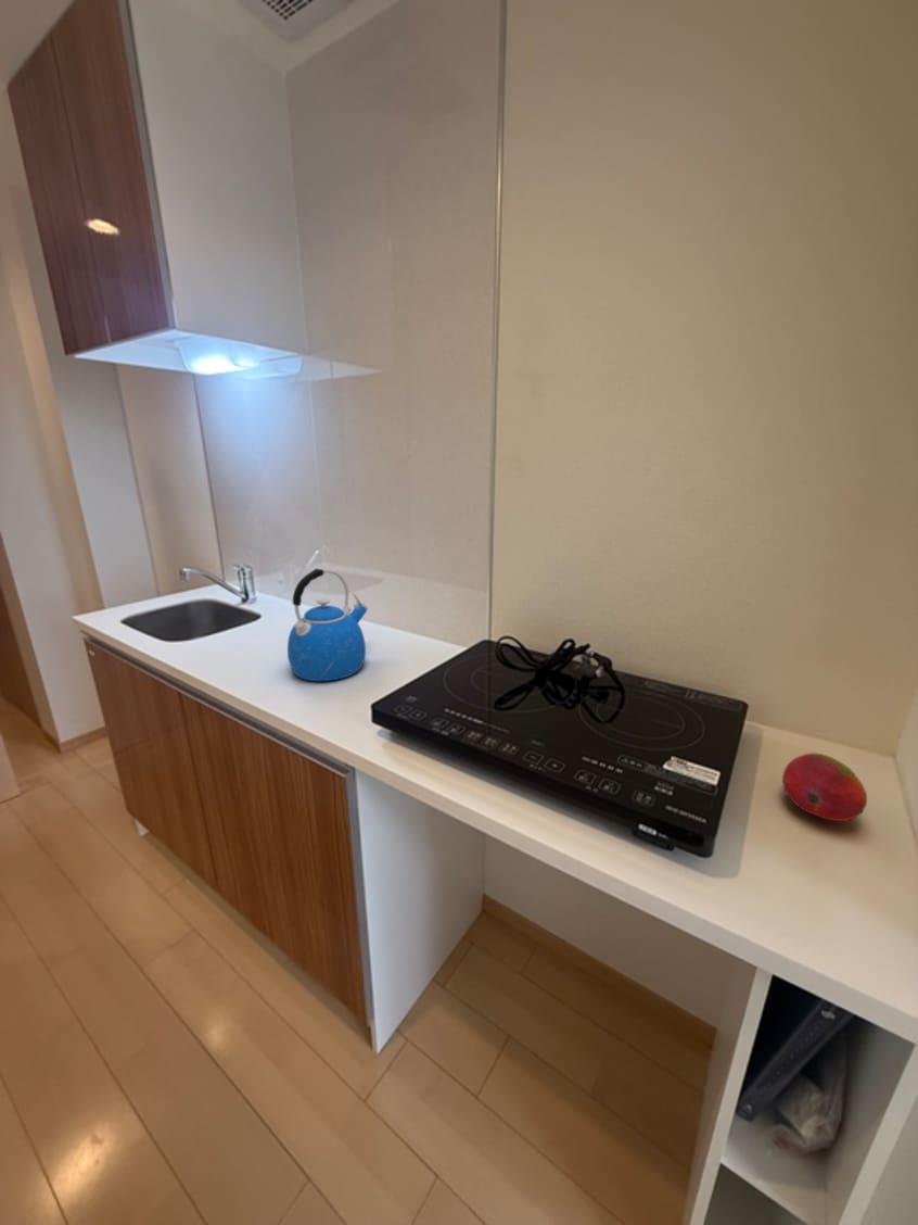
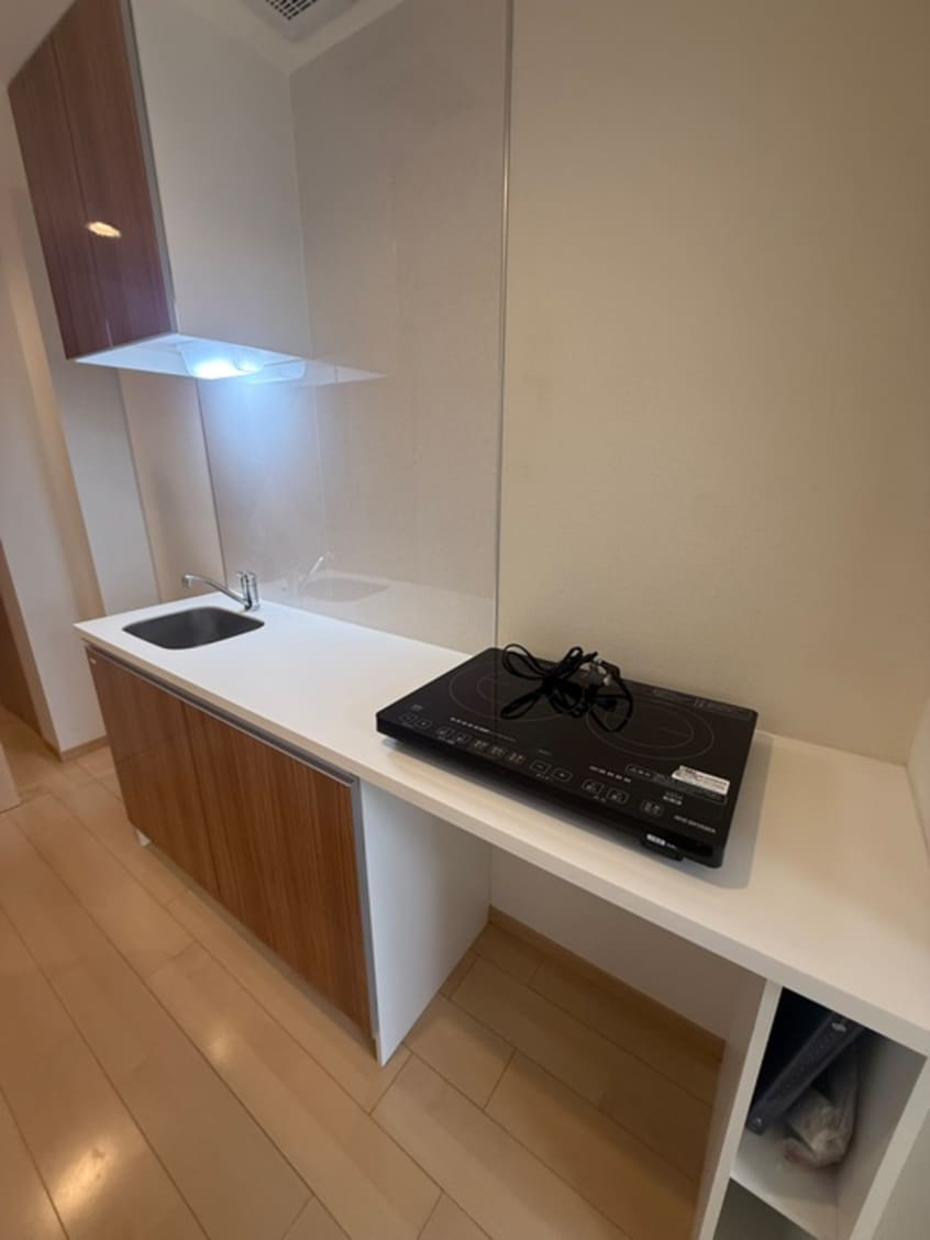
- fruit (821, 783)
- kettle (332, 617)
